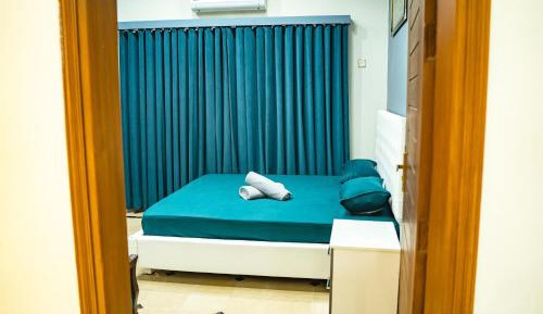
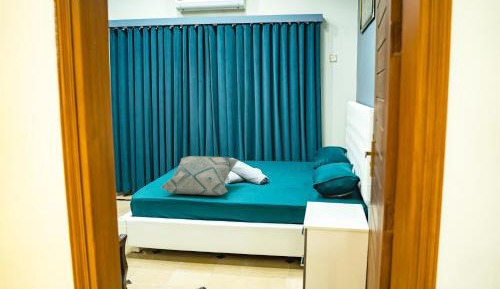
+ decorative pillow (202, 174)
